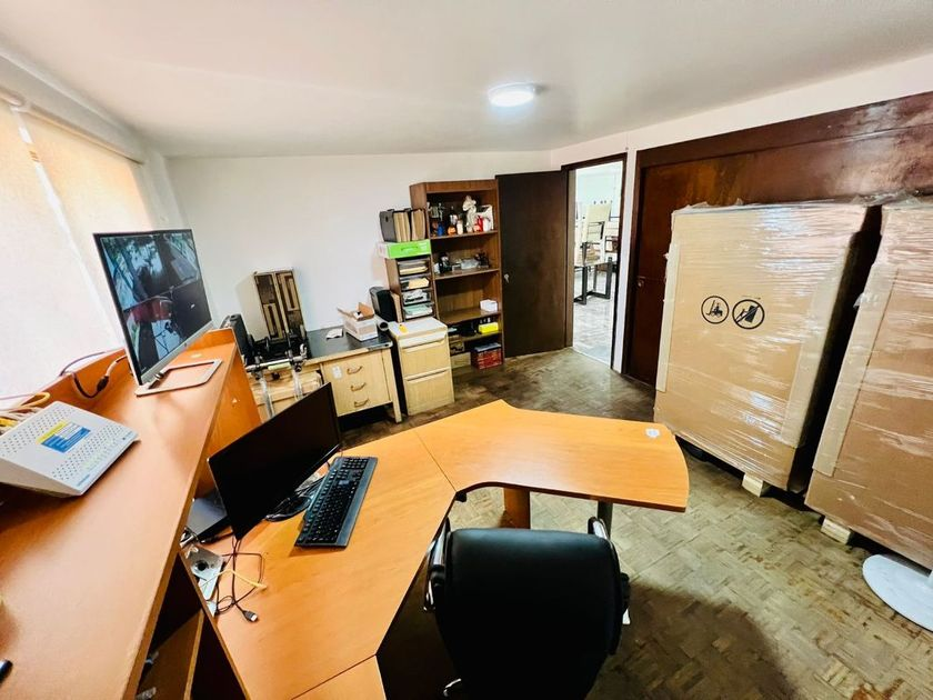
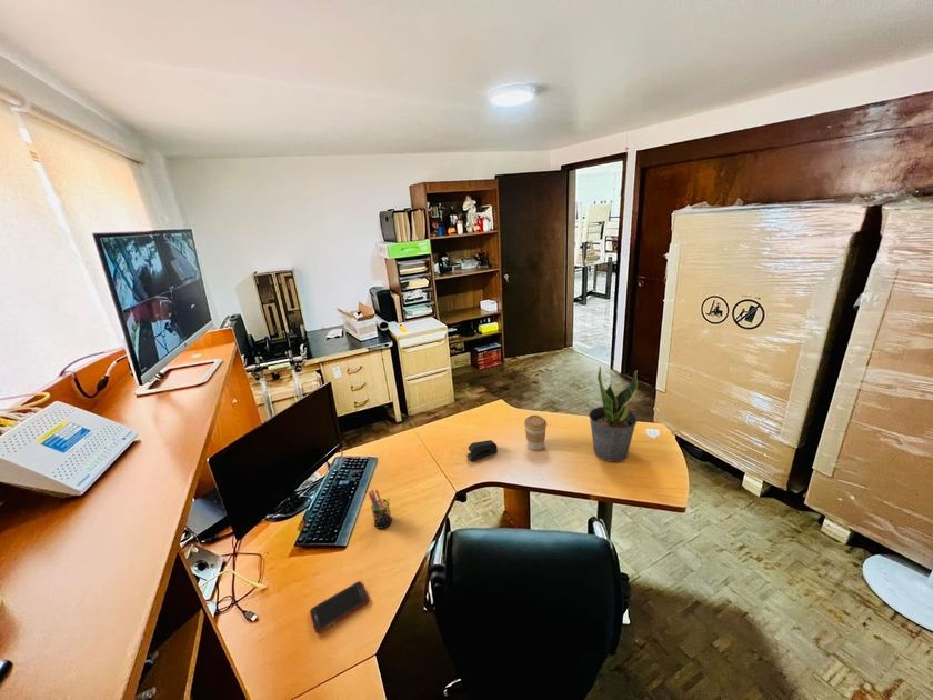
+ cell phone (339, 606)
+ pen holder (379, 509)
+ coffee cup (535, 432)
+ stapler (482, 448)
+ potted plant (612, 408)
